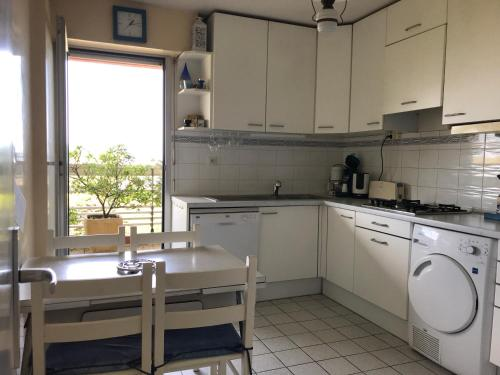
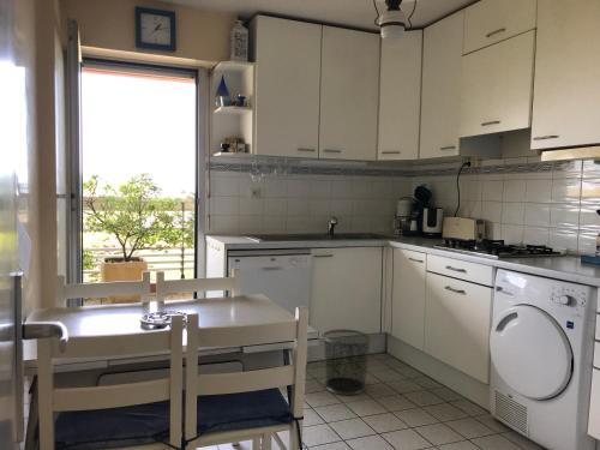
+ waste bin (346, 361)
